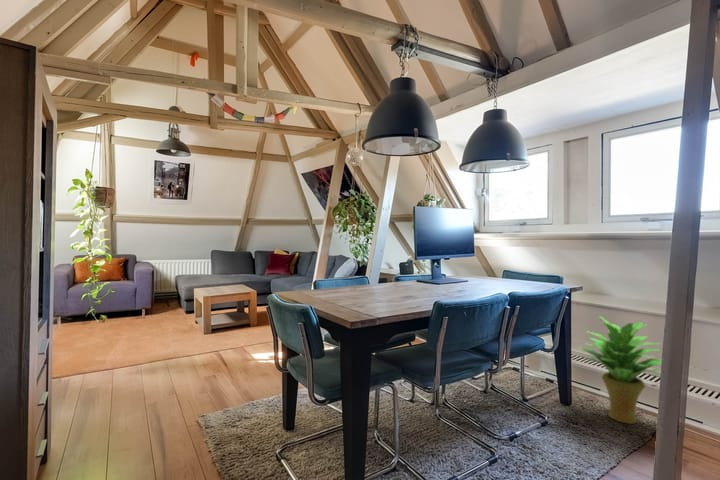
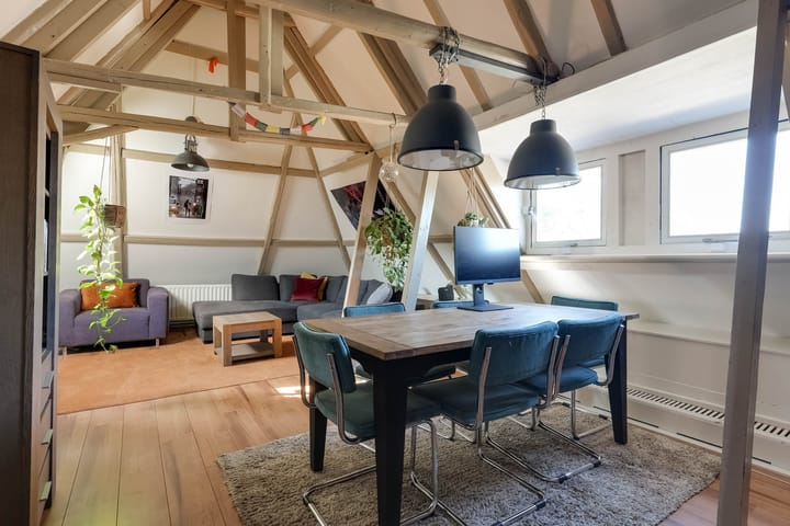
- potted plant (623, 368)
